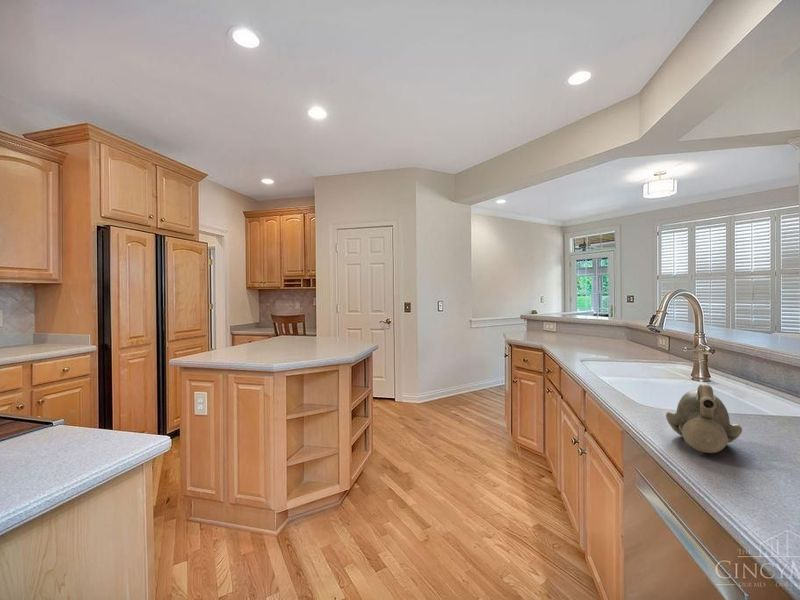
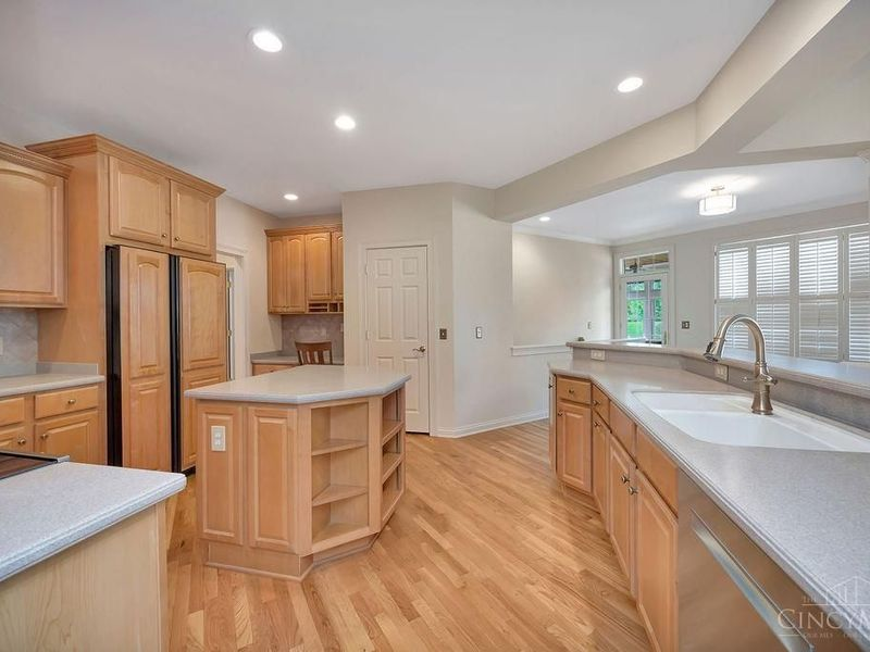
- teapot (703, 414)
